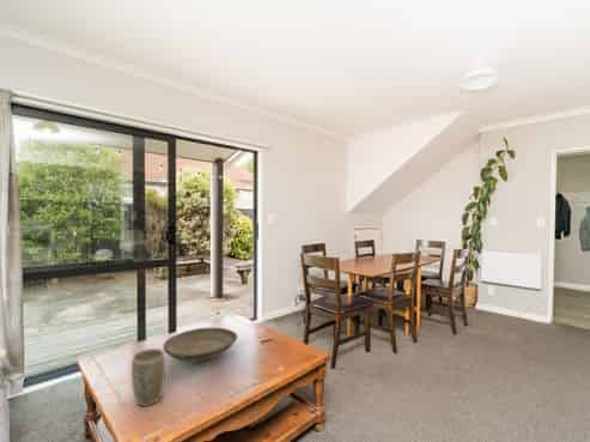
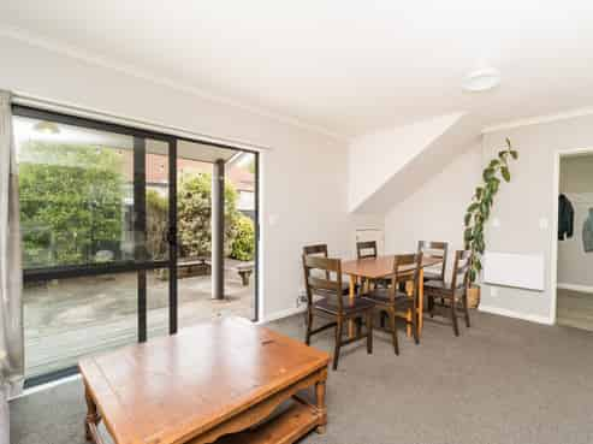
- decorative bowl (201, 347)
- plant pot (148, 376)
